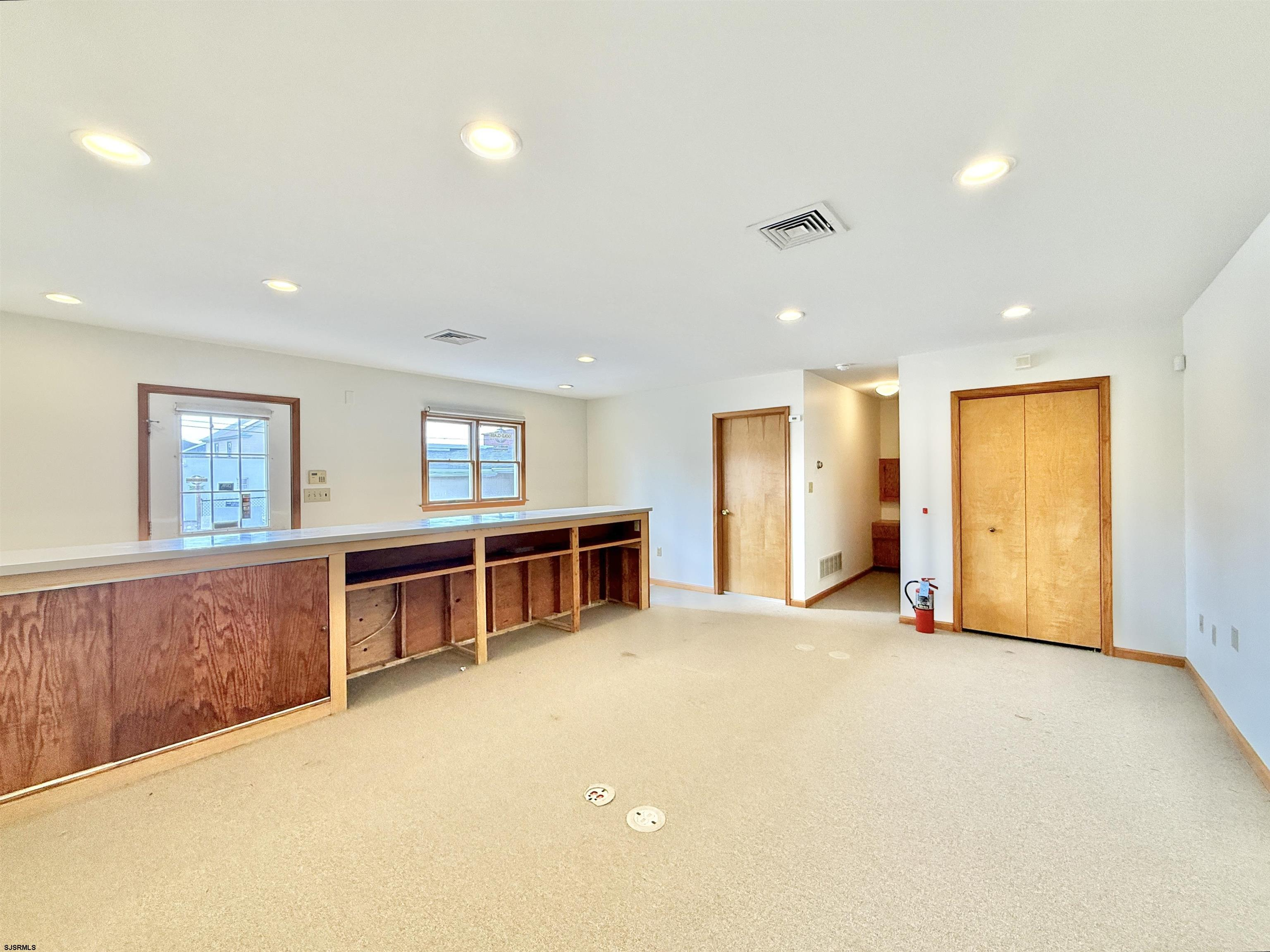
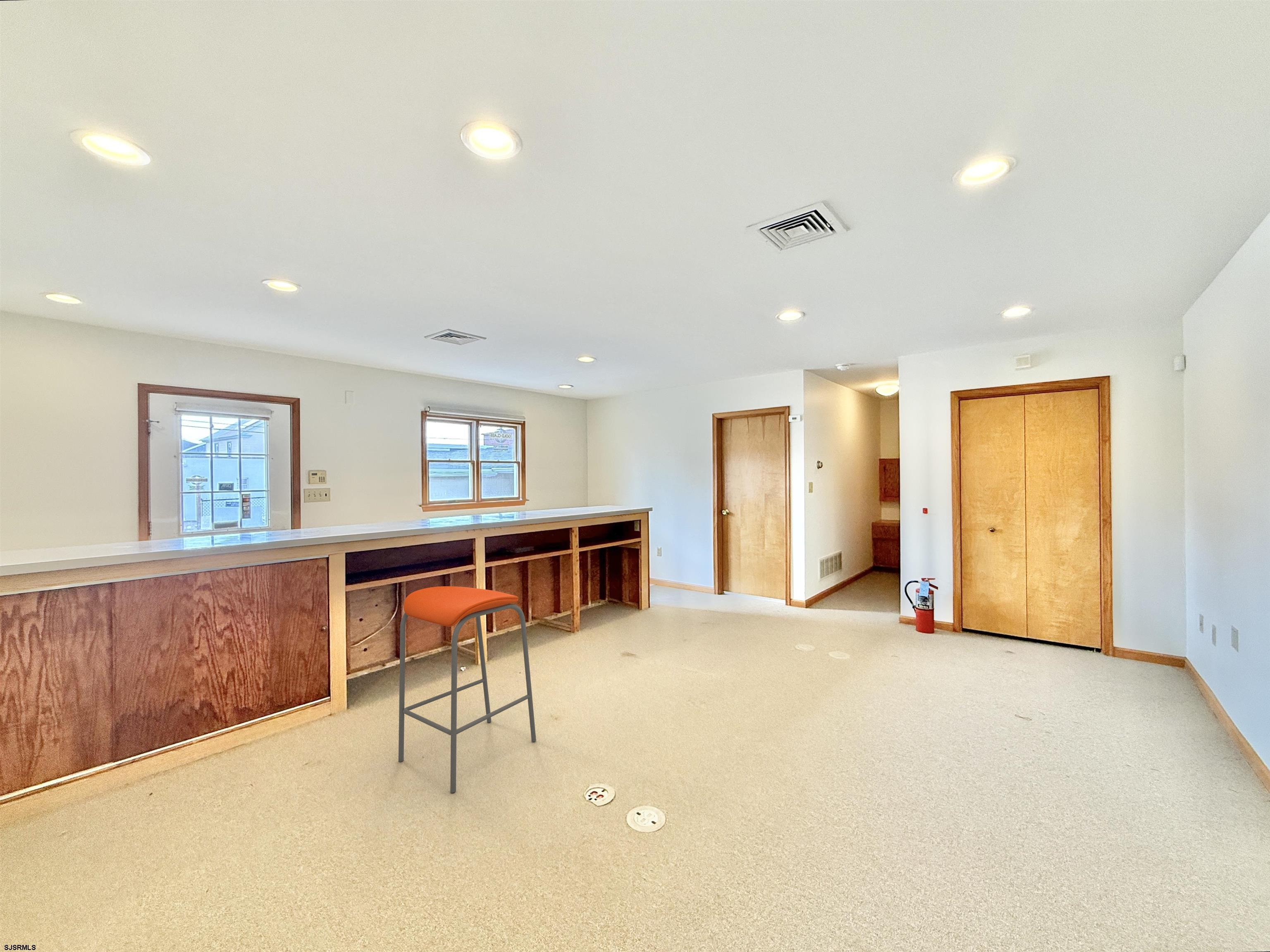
+ bar stool (457, 671)
